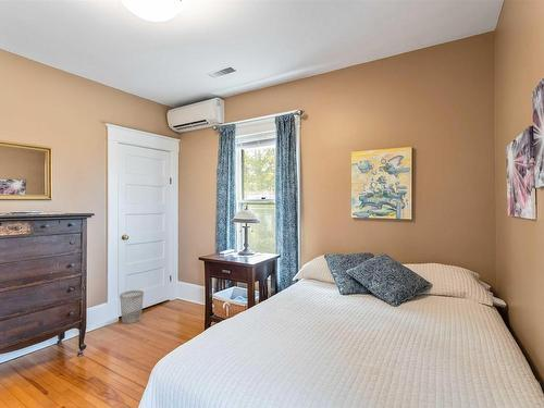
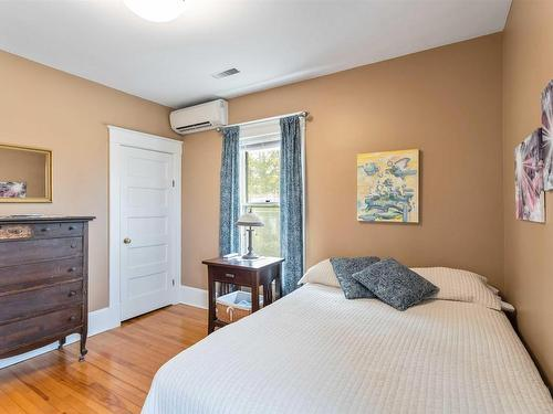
- wastebasket (132, 306)
